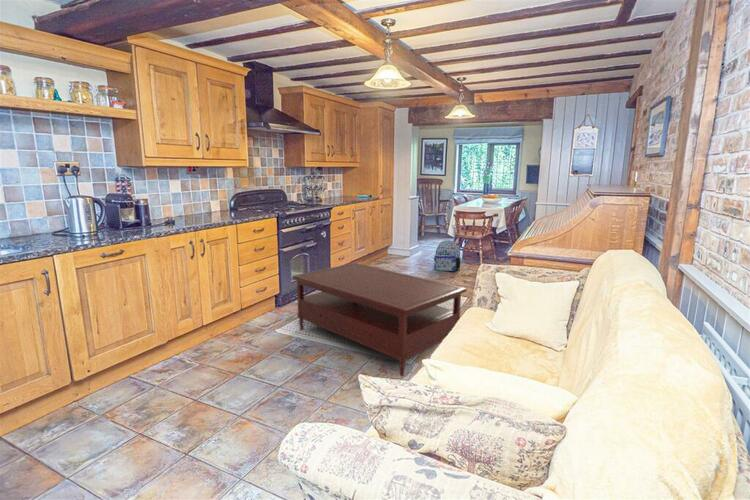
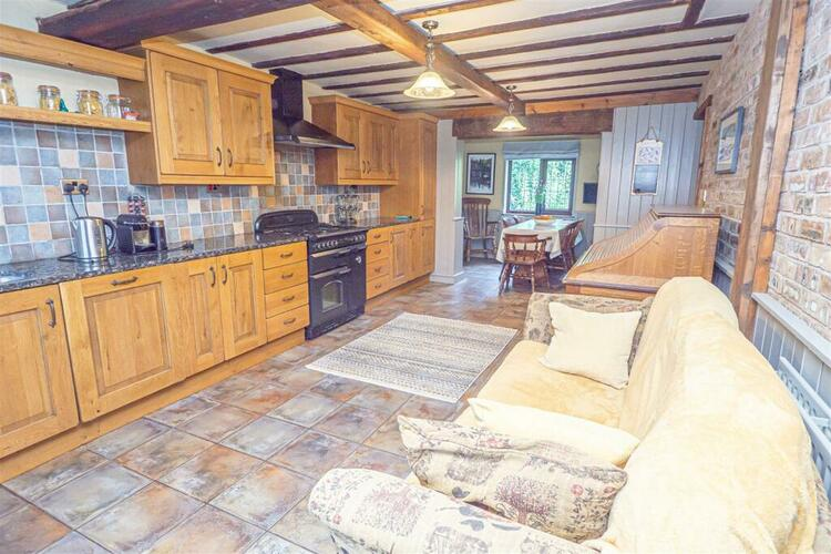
- backpack (447, 255)
- coffee table (374, 310)
